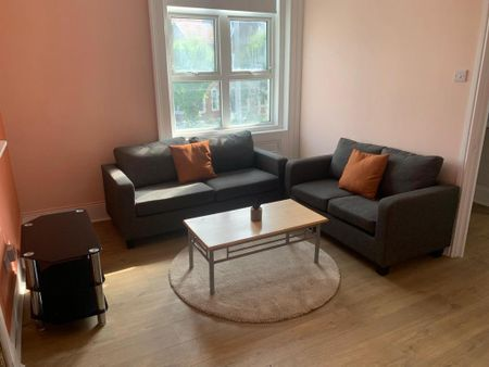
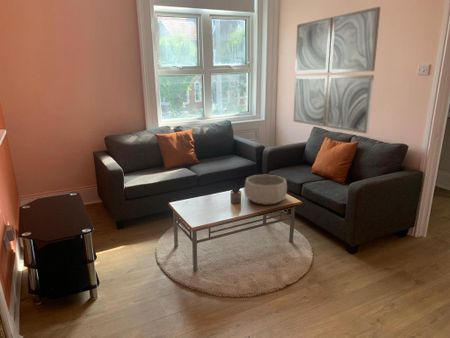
+ decorative bowl (265, 189)
+ wall art (329, 72)
